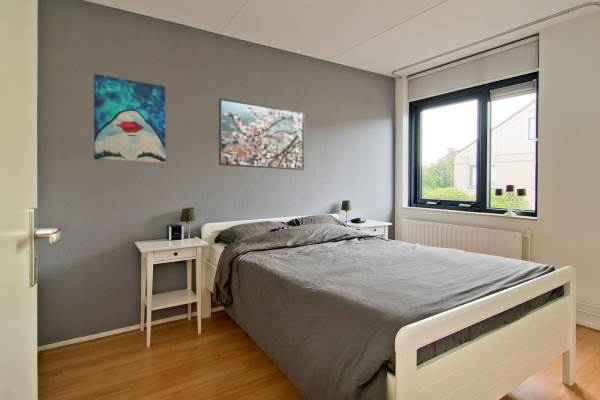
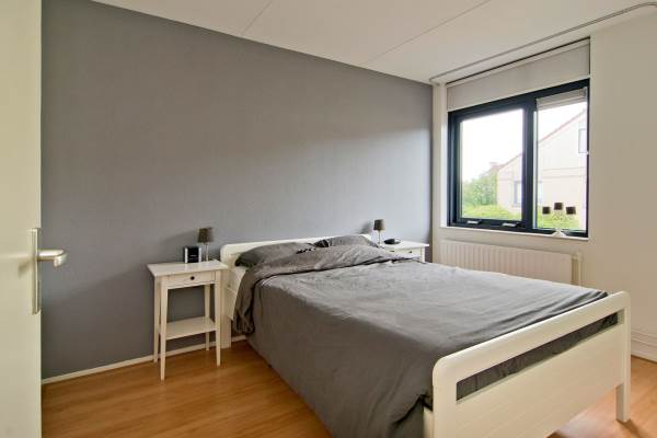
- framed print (264, 136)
- wall art (131, 121)
